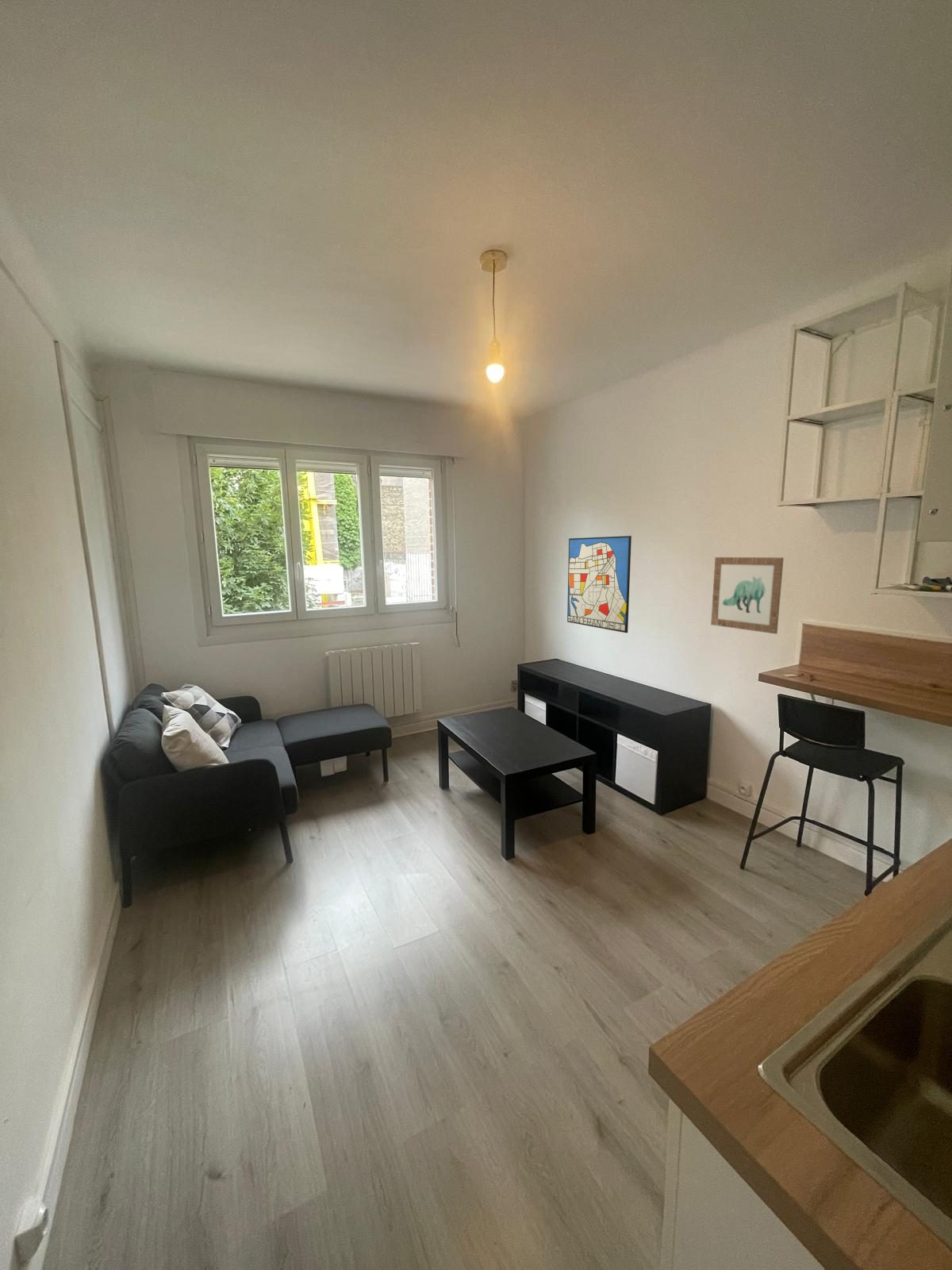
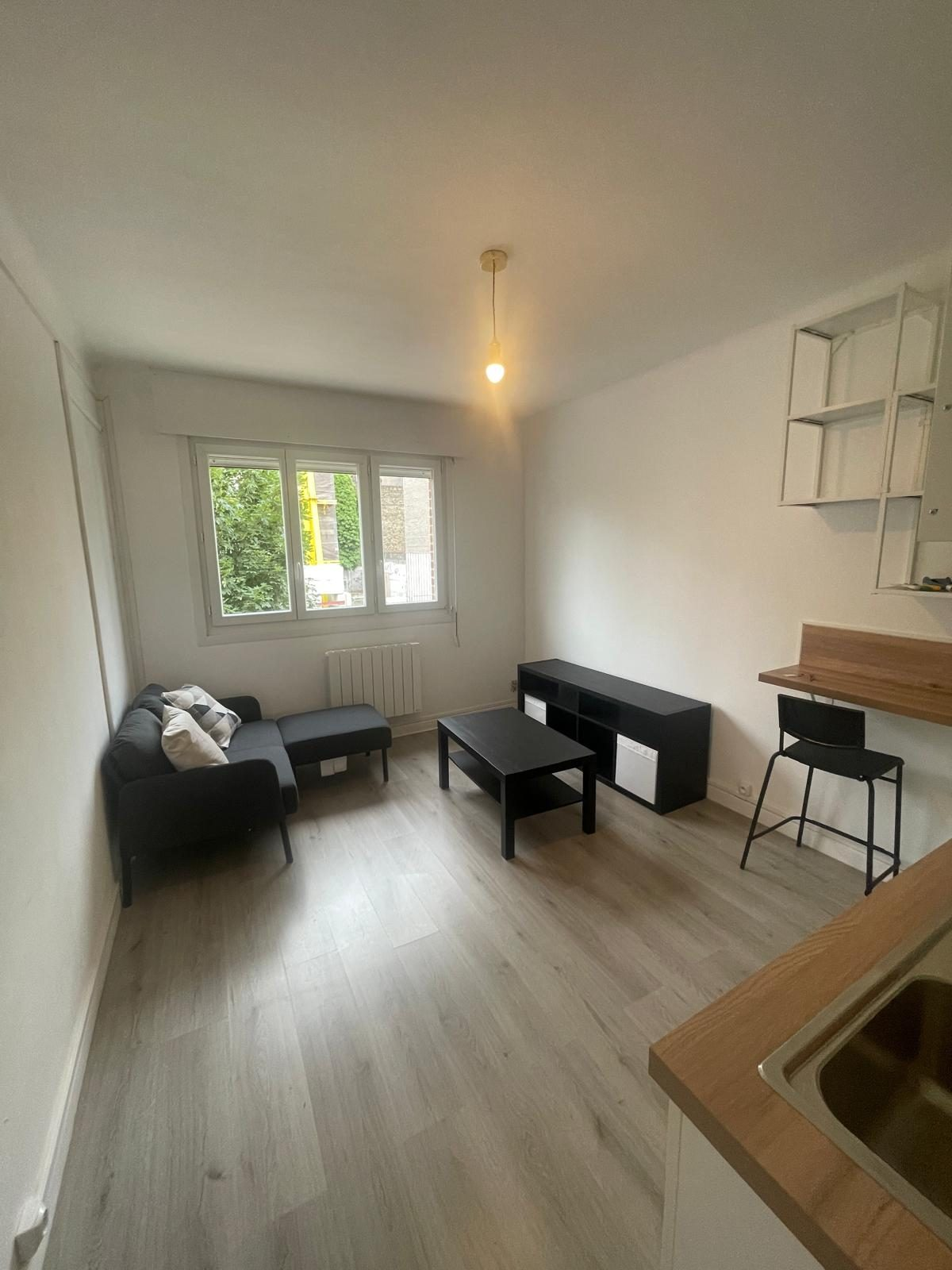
- wall art (744, 593)
- wall art (596, 583)
